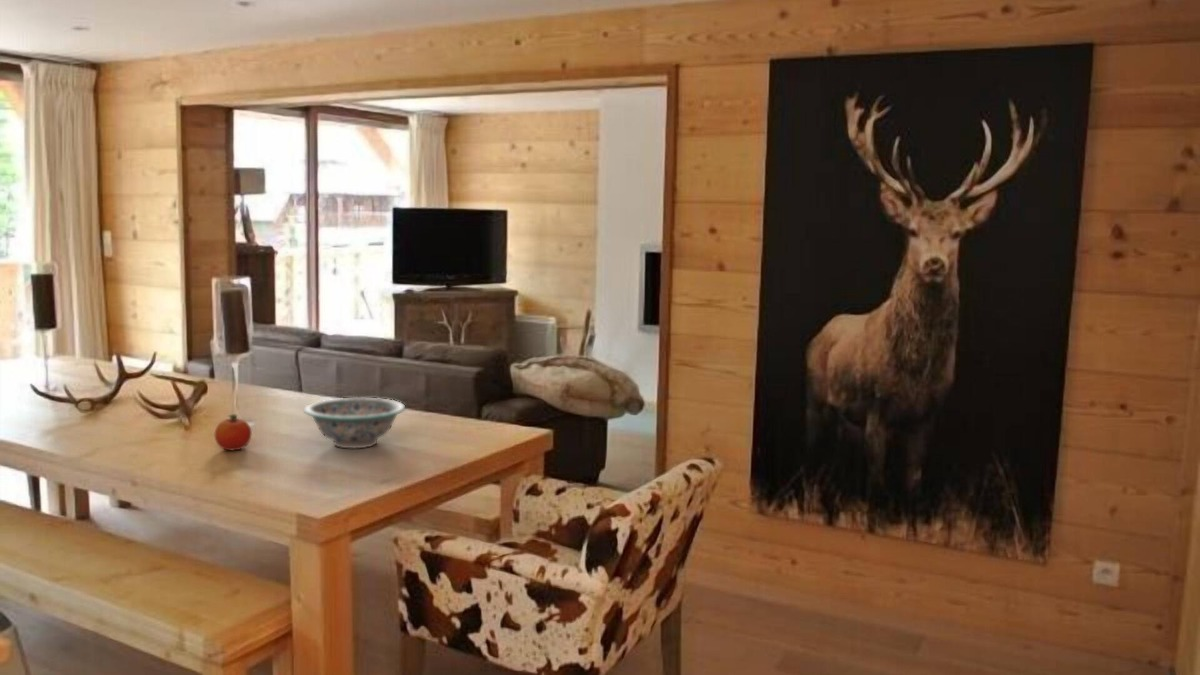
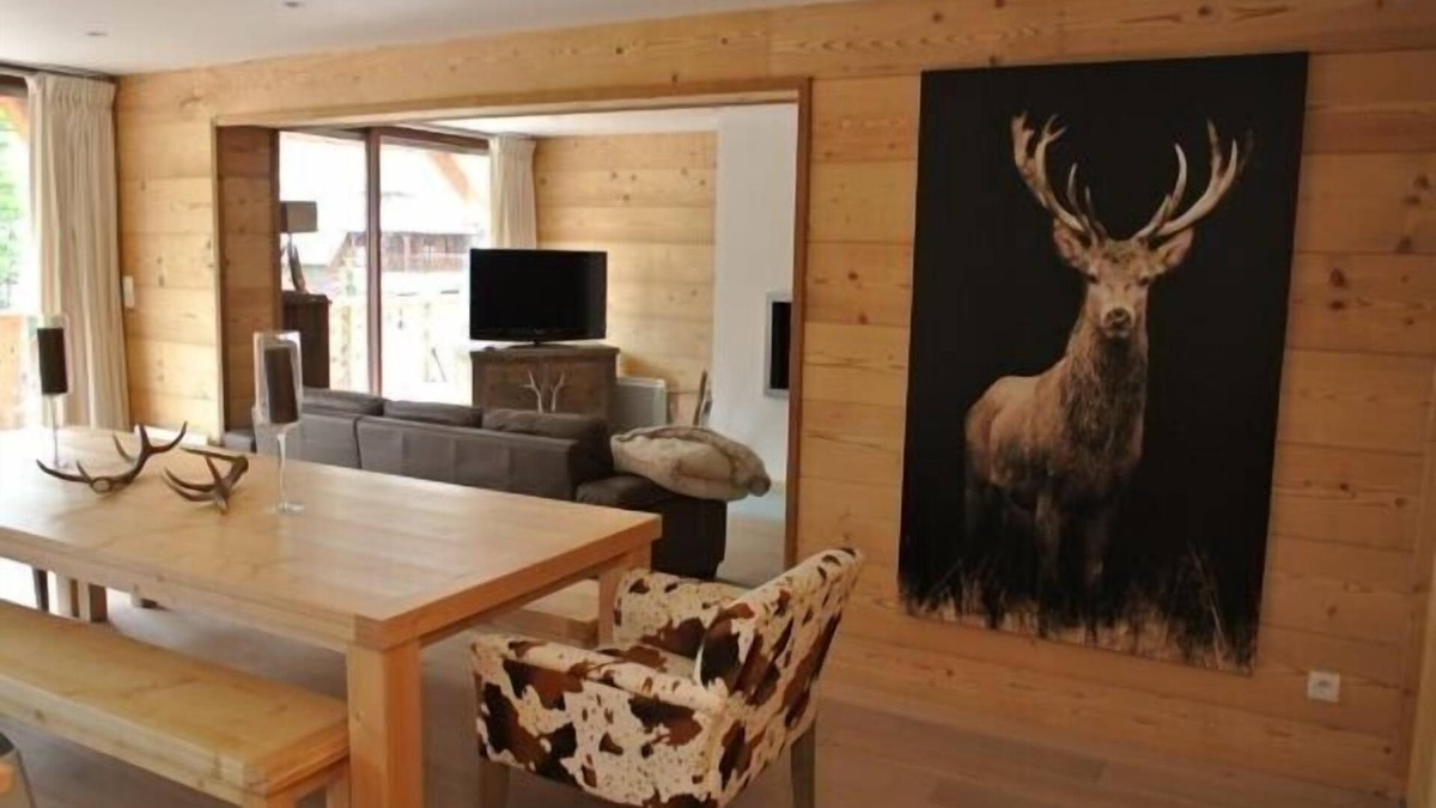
- fruit (233, 431)
- decorative bowl (355, 425)
